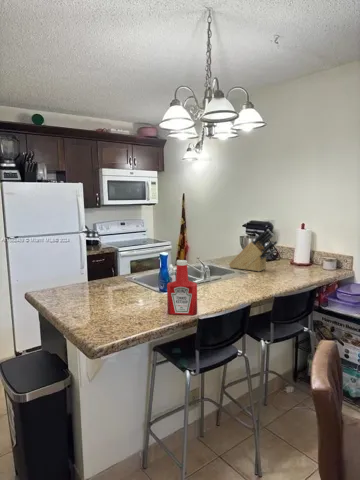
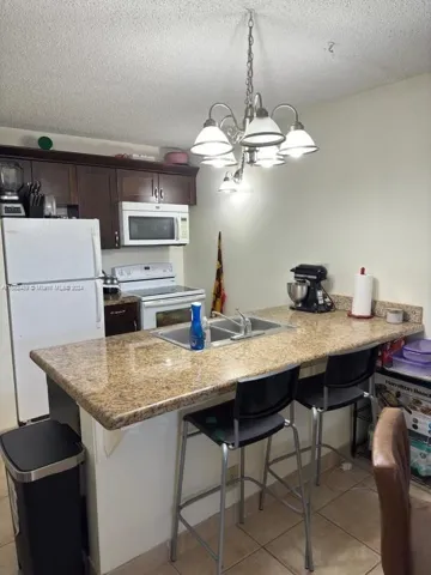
- soap bottle (182, 286)
- knife block (252, 249)
